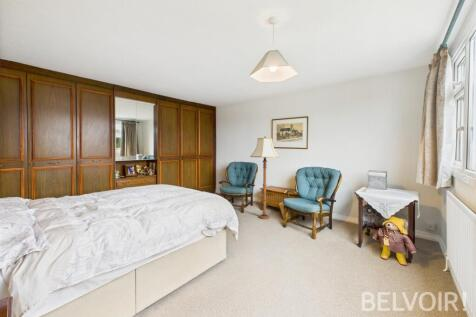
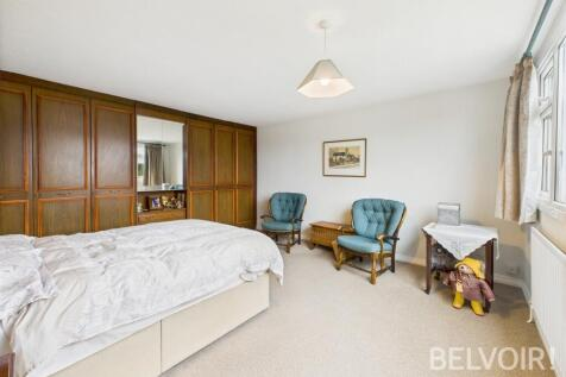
- floor lamp (264, 176)
